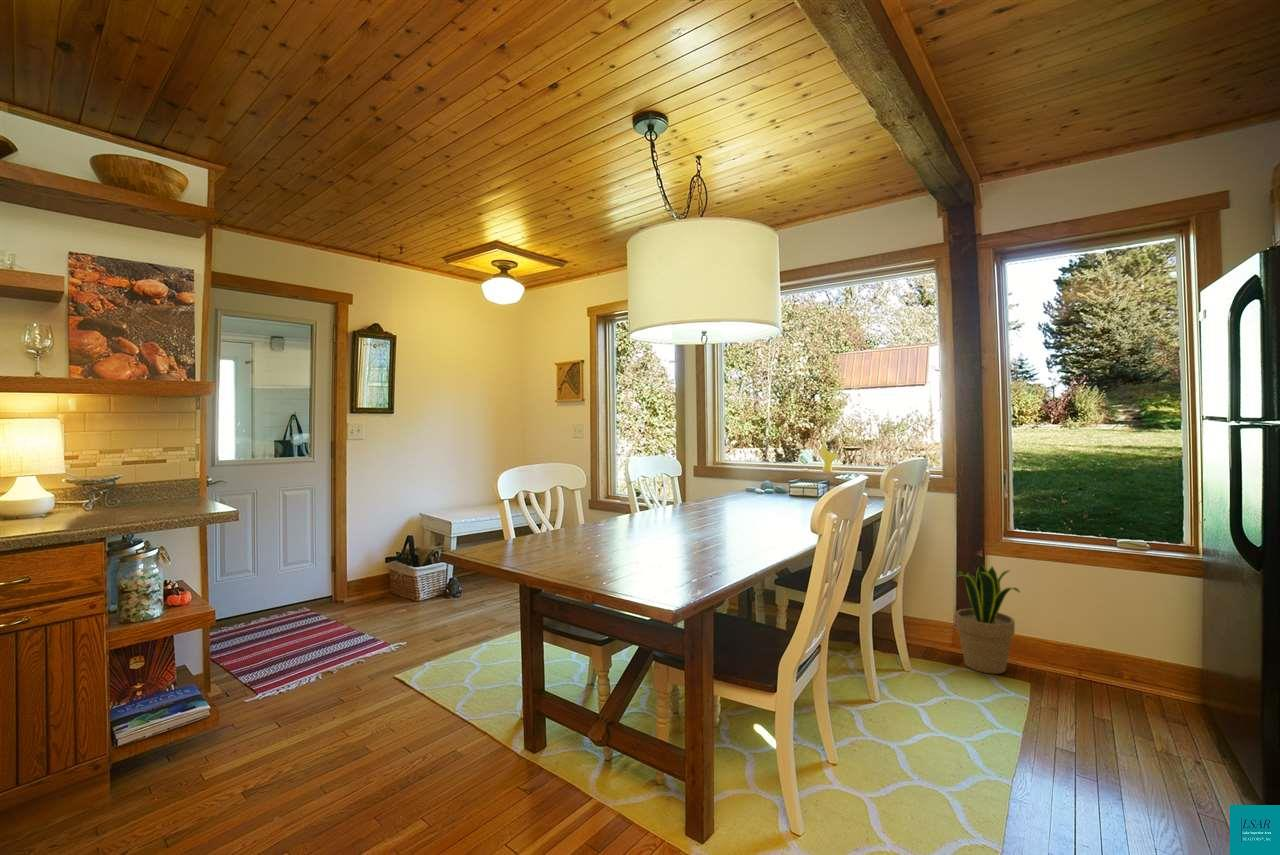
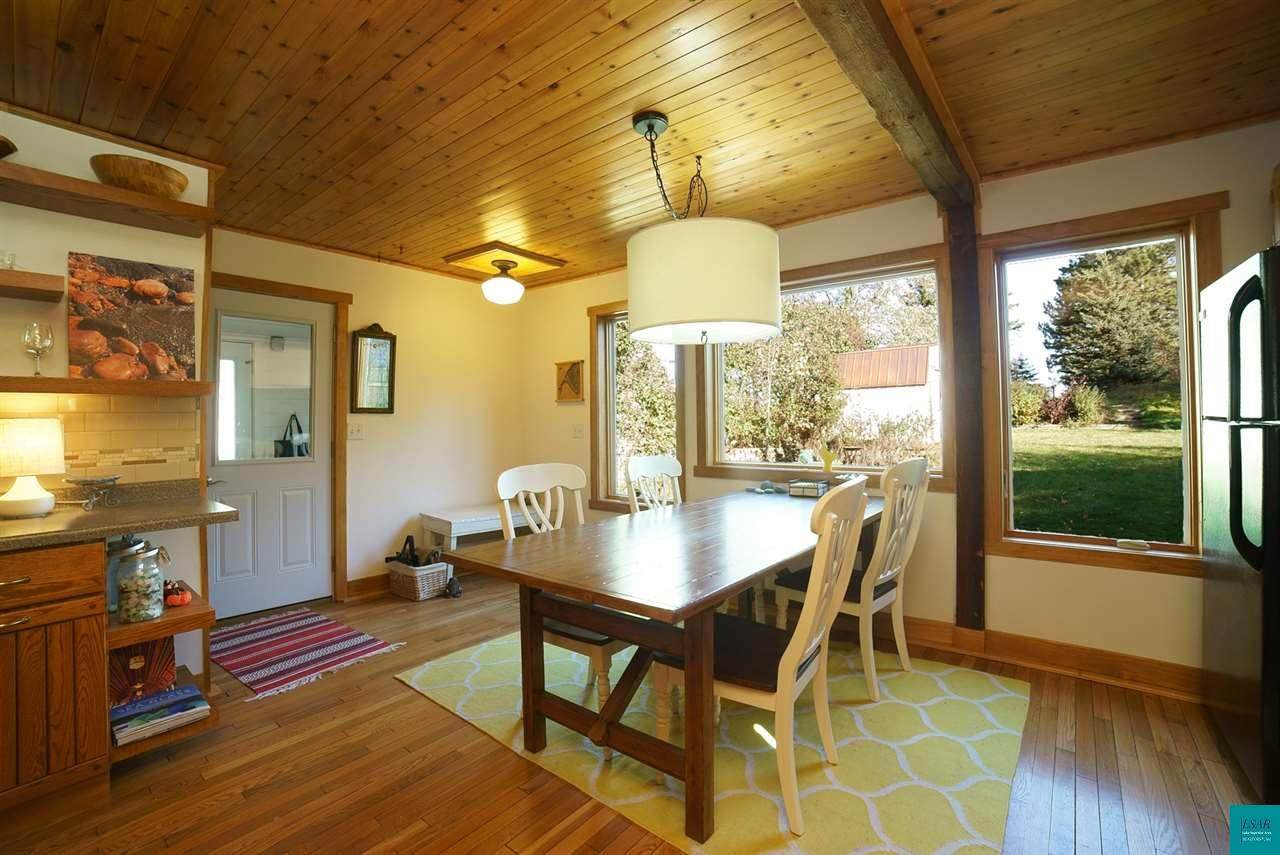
- potted plant (987, 616)
